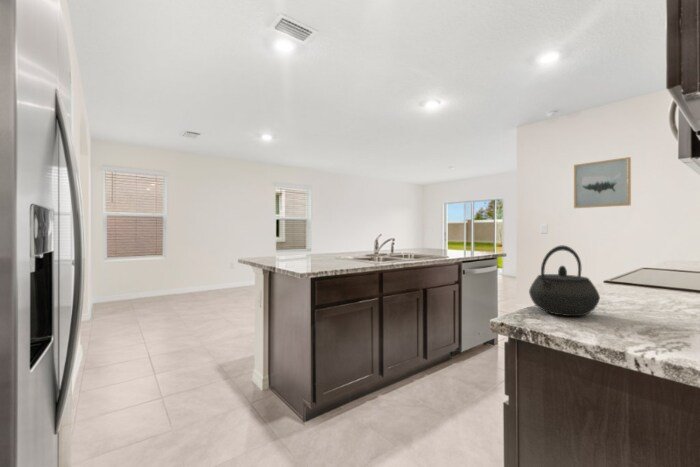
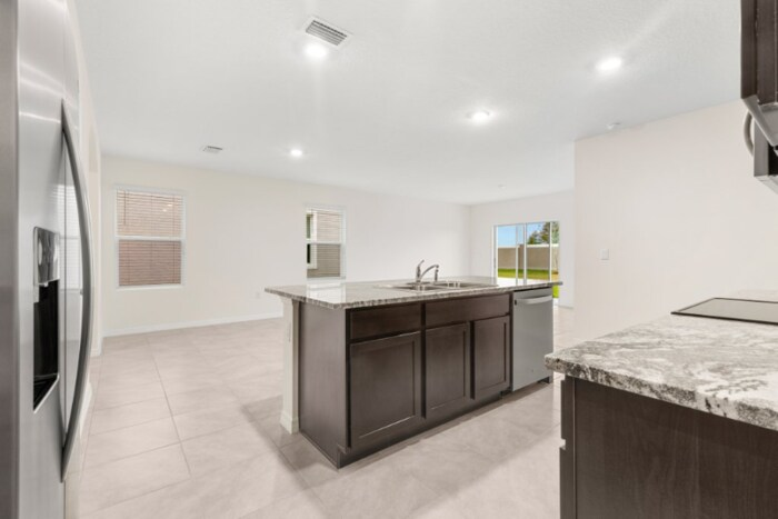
- wall art (601, 184)
- kettle (565, 278)
